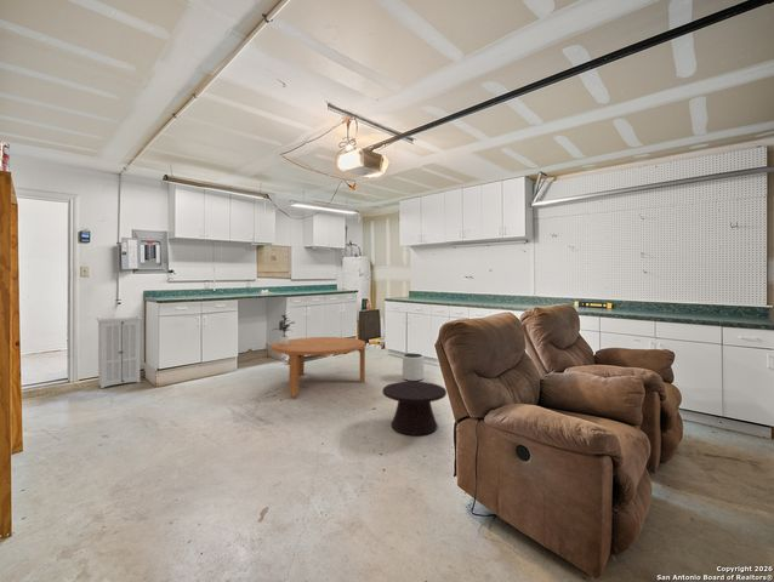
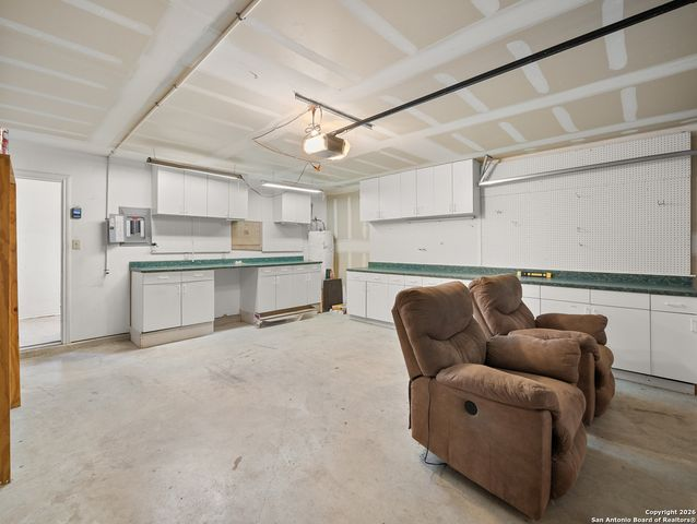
- plant pot (412, 366)
- coffee table (317, 356)
- storage cabinet (119, 350)
- potted plant (283, 329)
- side table (414, 407)
